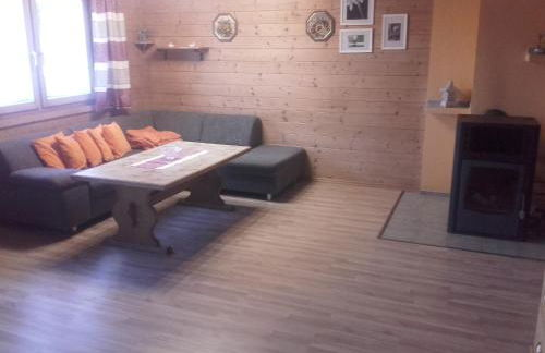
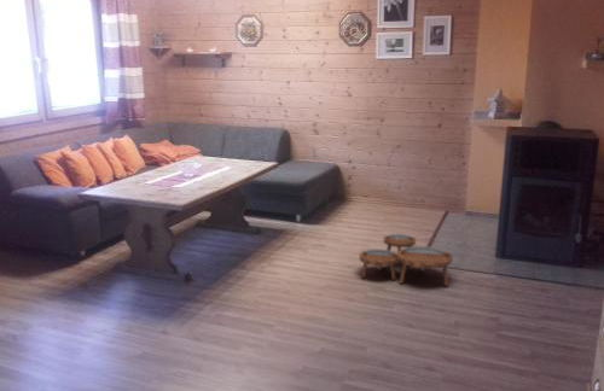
+ nesting tables (405, 259)
